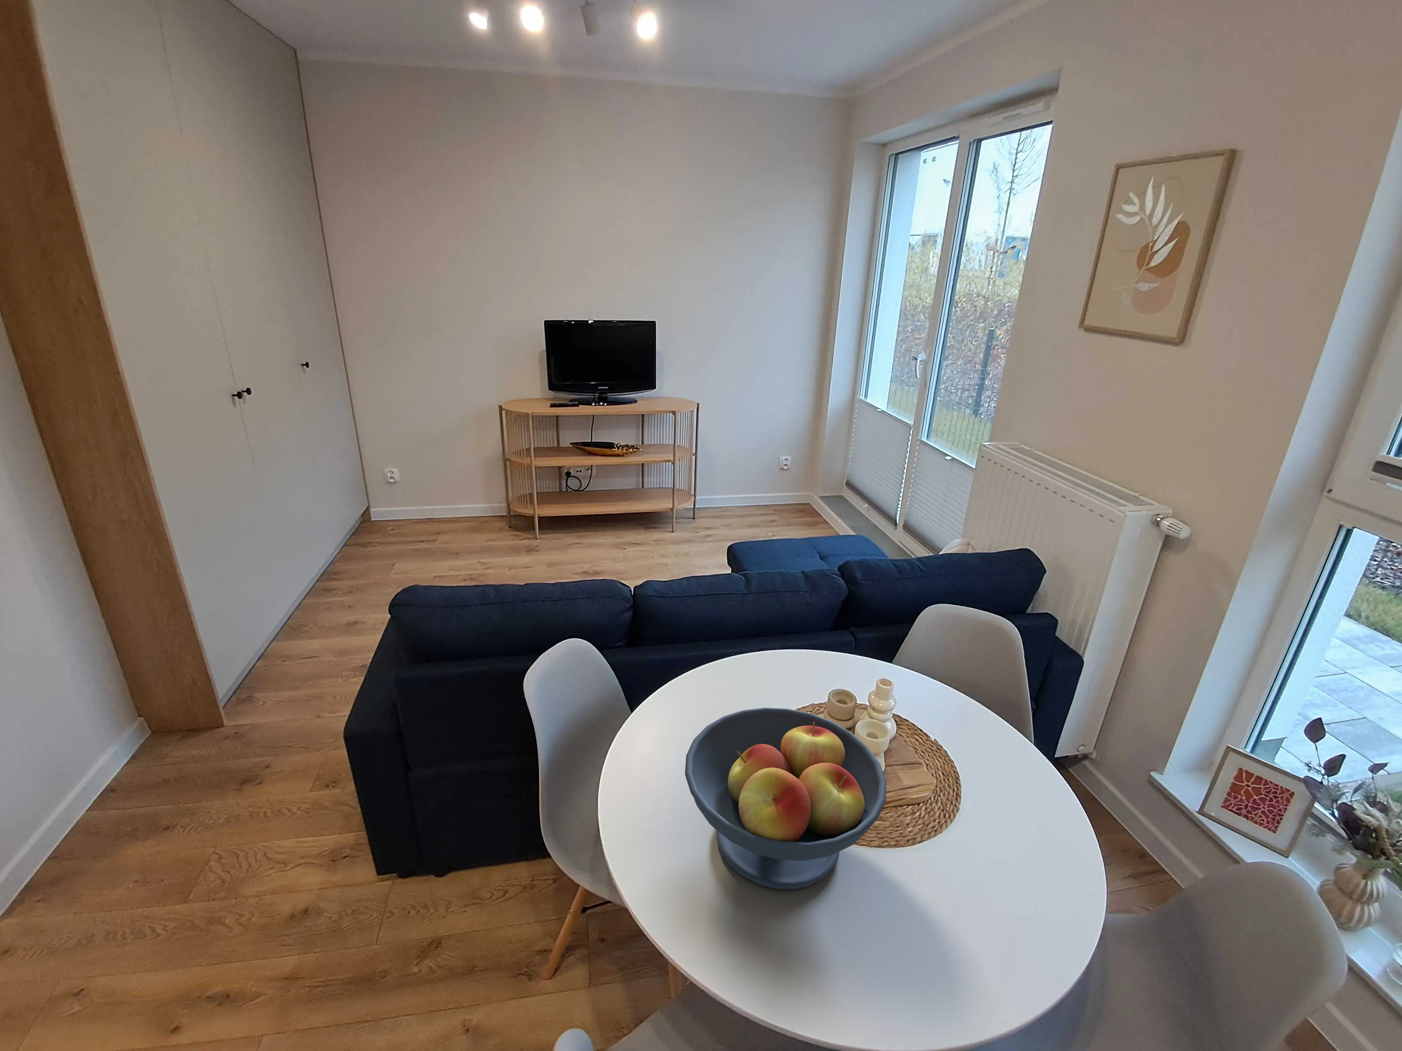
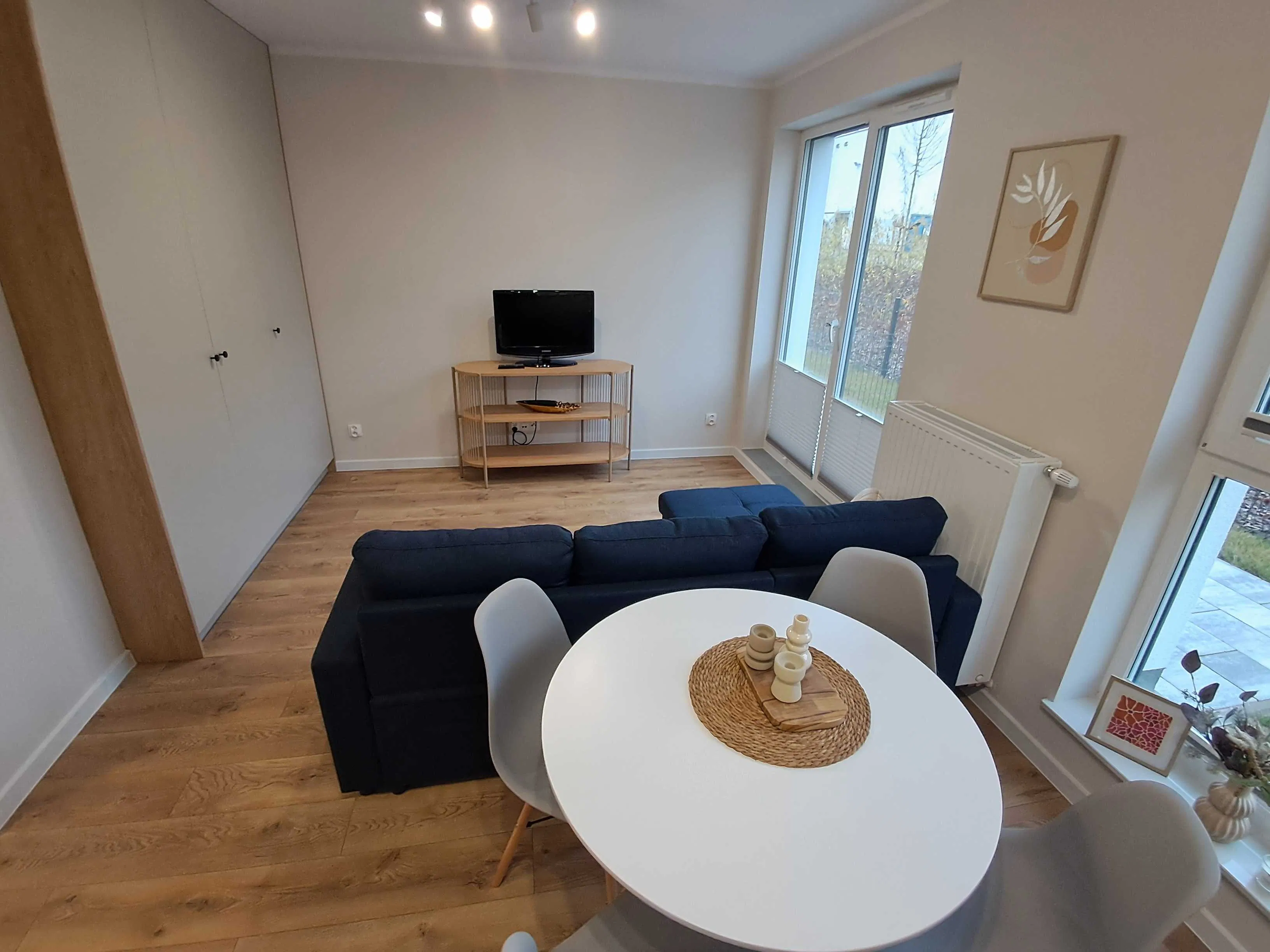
- fruit bowl (782, 790)
